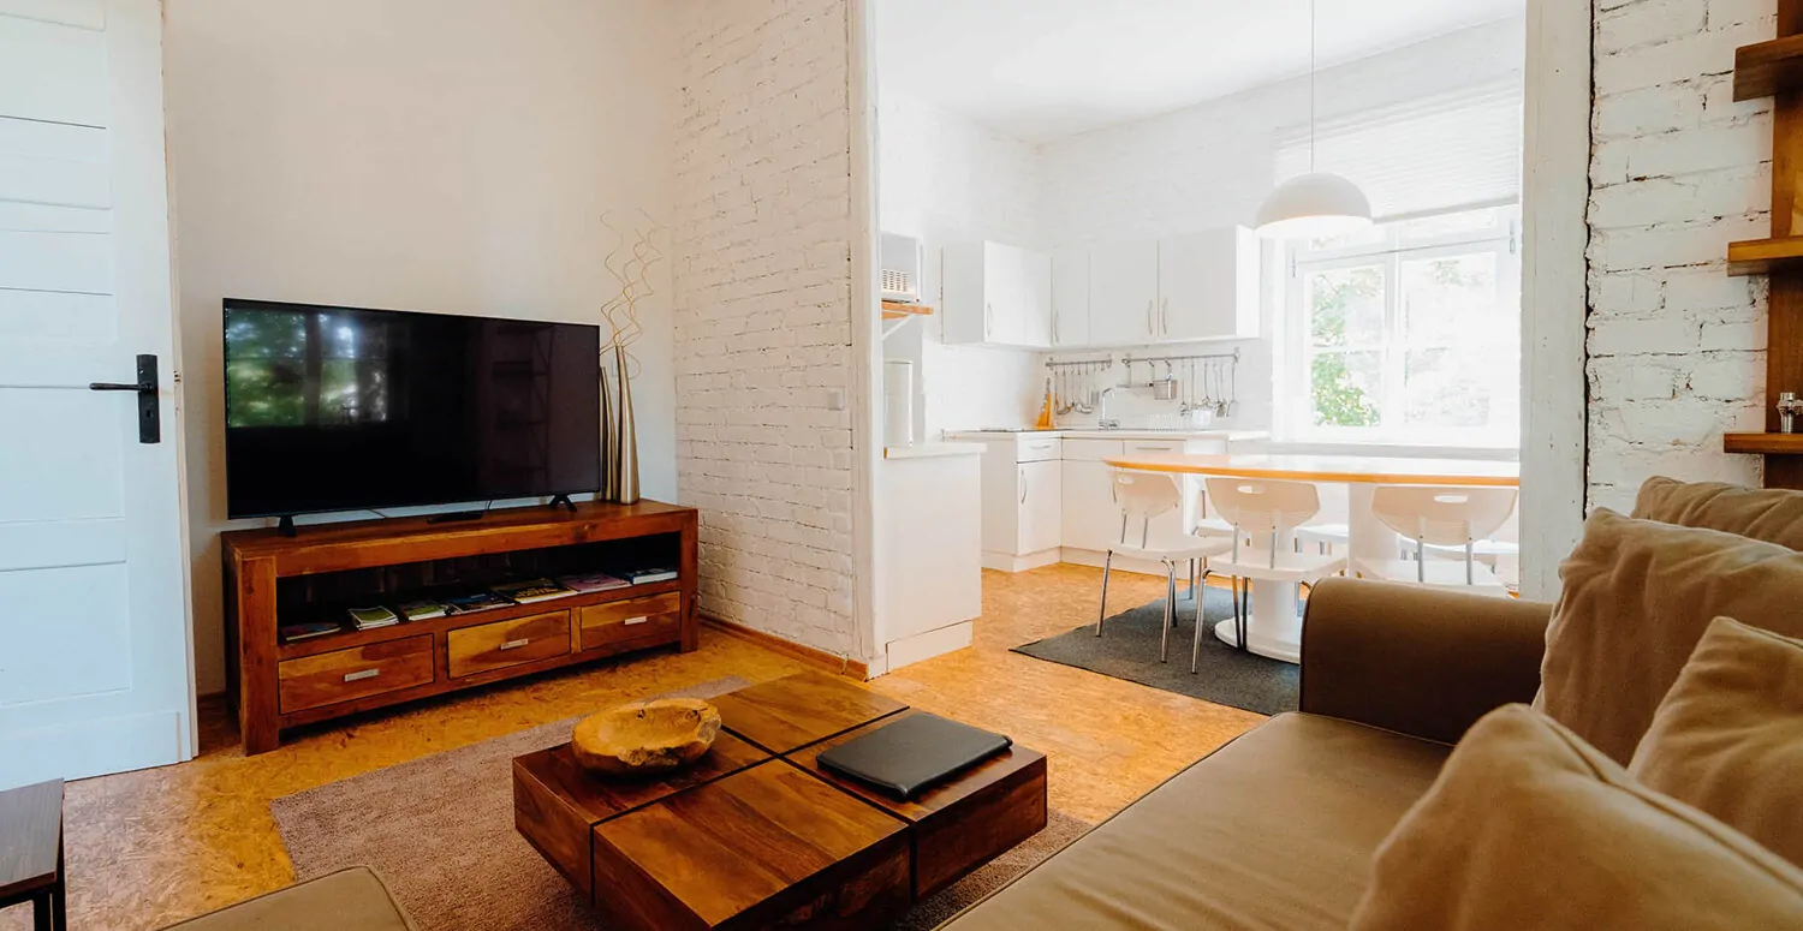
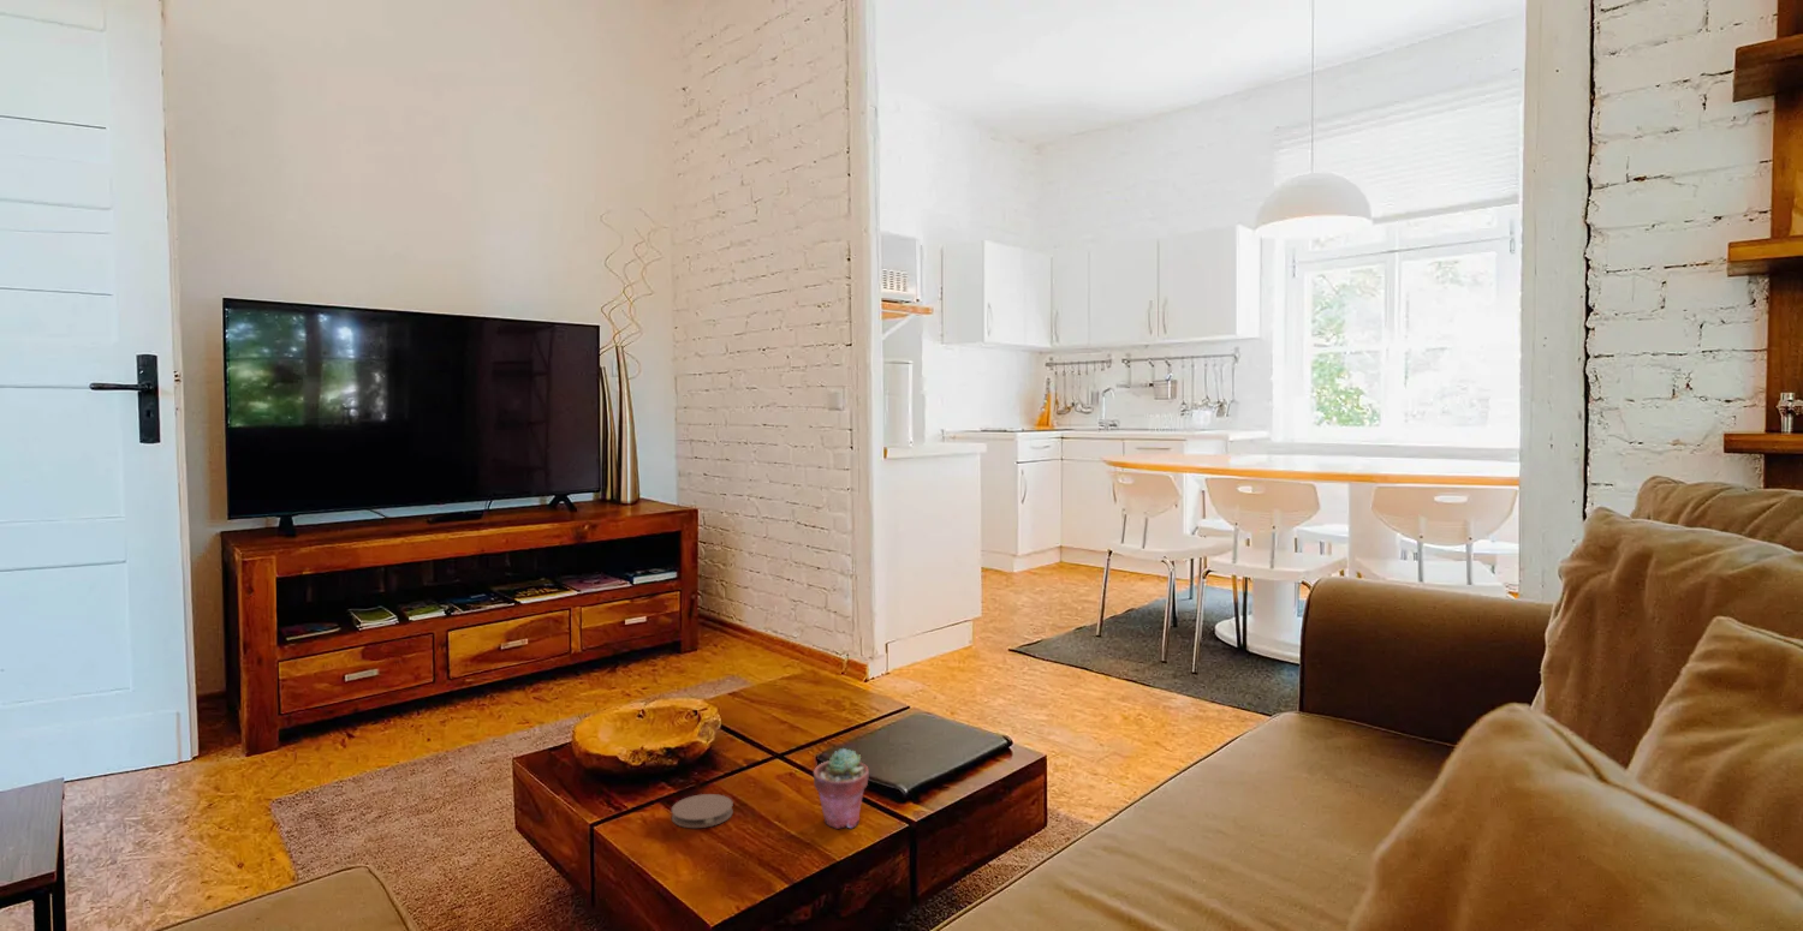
+ potted succulent (841, 784)
+ coaster (702, 810)
